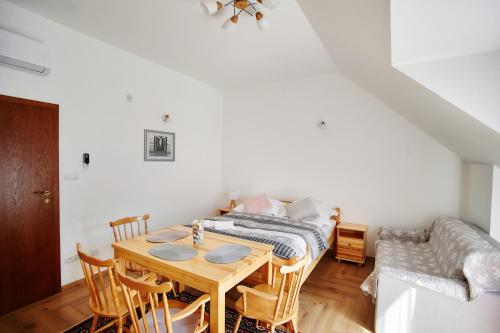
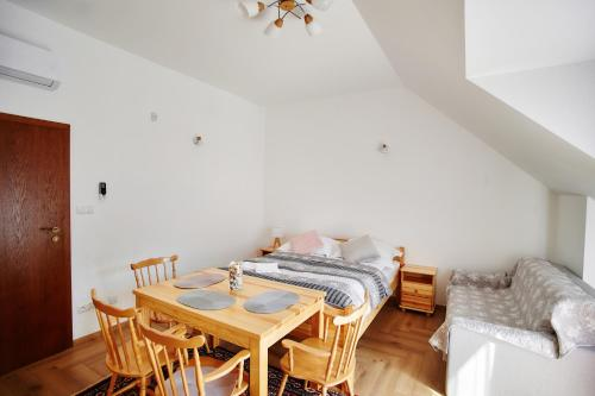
- wall art (160, 146)
